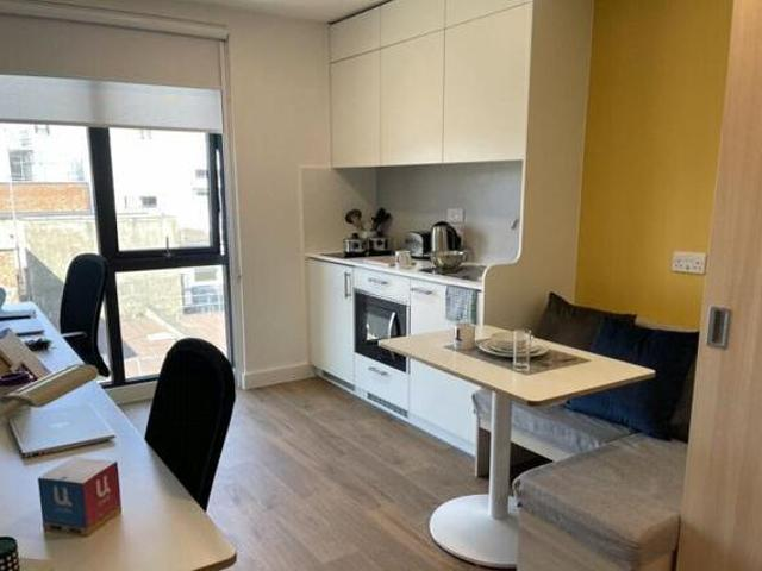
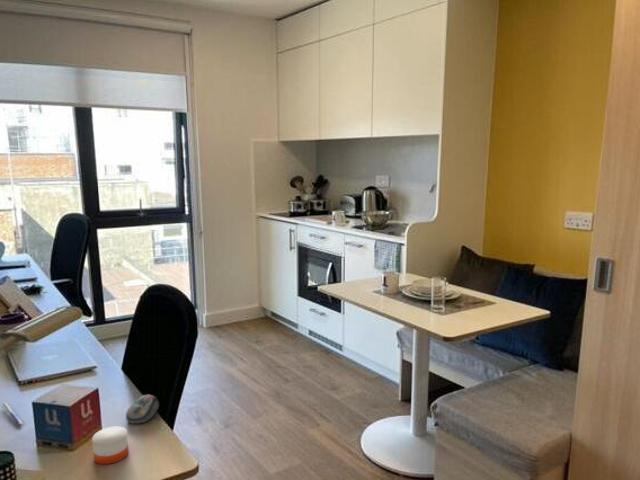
+ computer mouse (143, 407)
+ candle (109, 434)
+ pen (12, 413)
